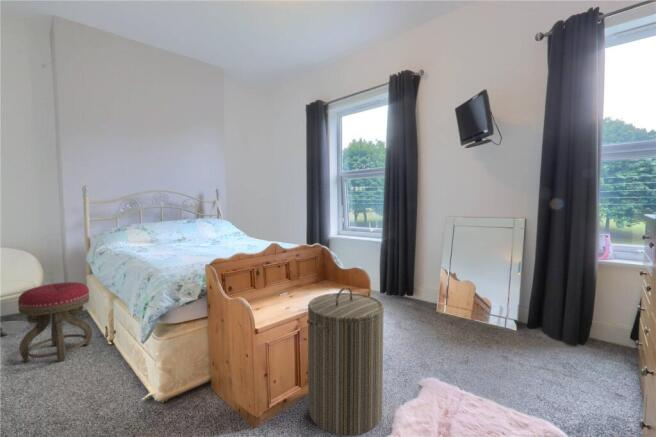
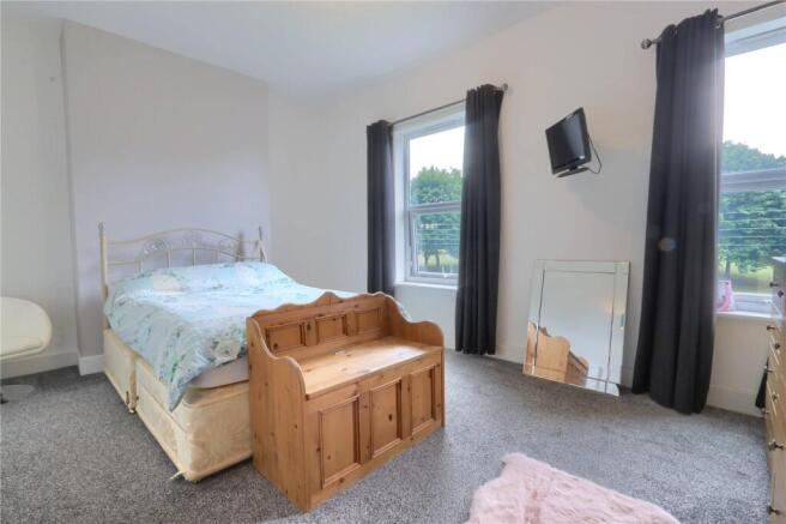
- stool (56, 319)
- laundry hamper (345, 348)
